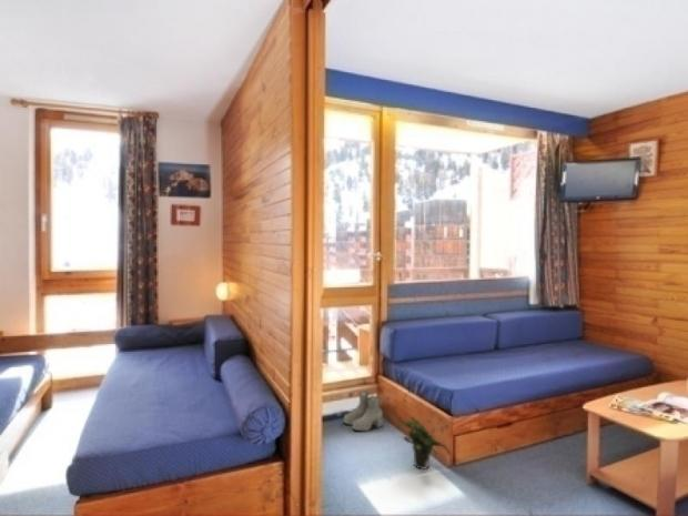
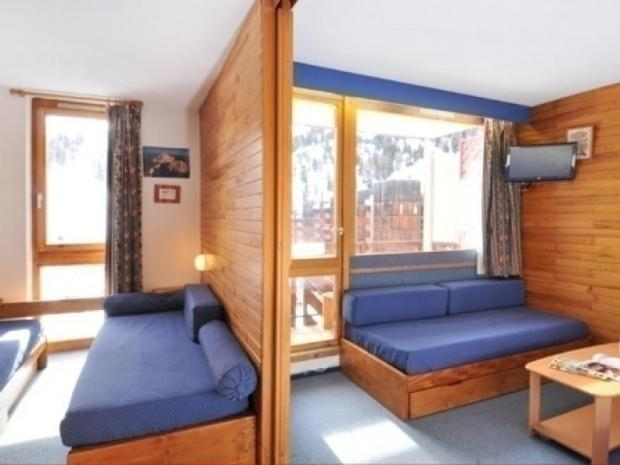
- boots (363, 409)
- potted plant (421, 444)
